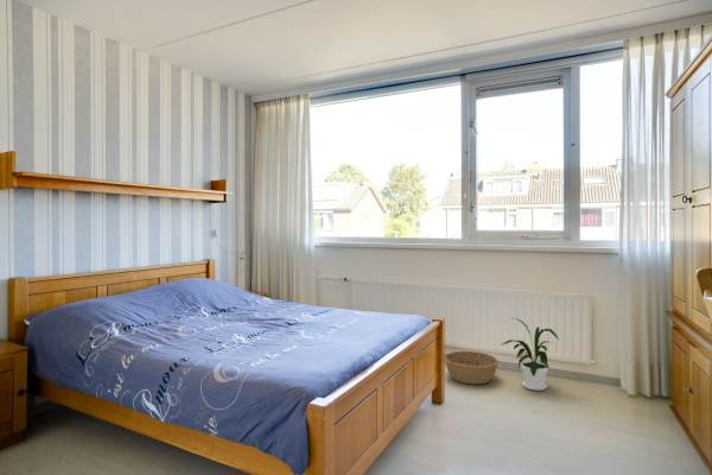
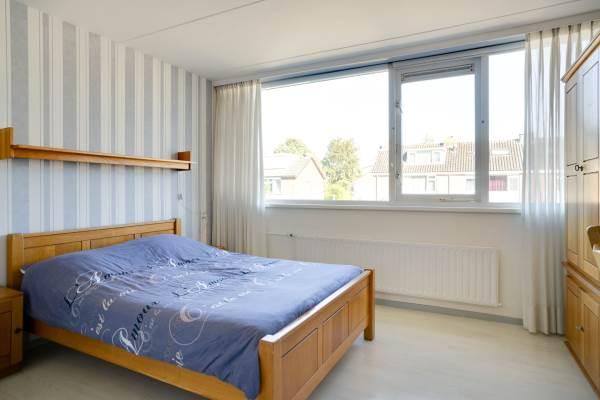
- basket (470, 367)
- house plant (530, 353)
